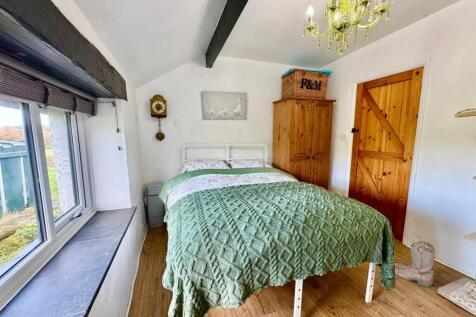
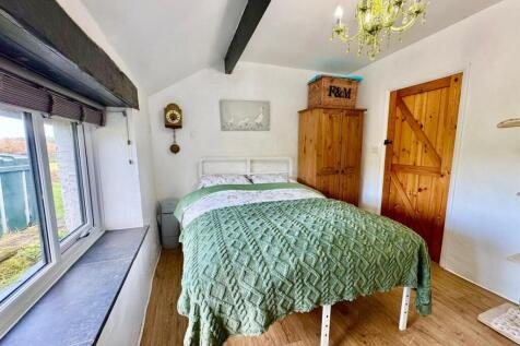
- boots (412, 257)
